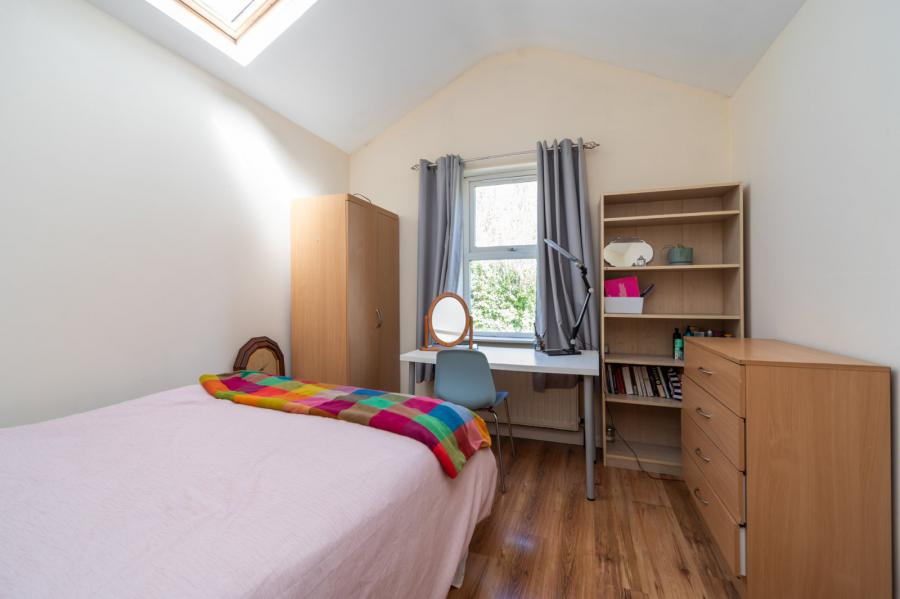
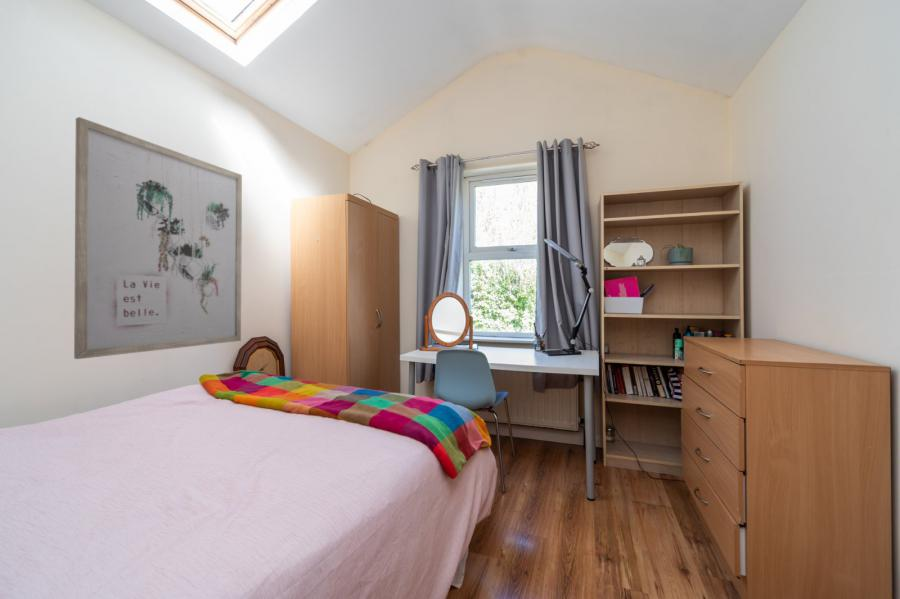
+ wall art (173, 249)
